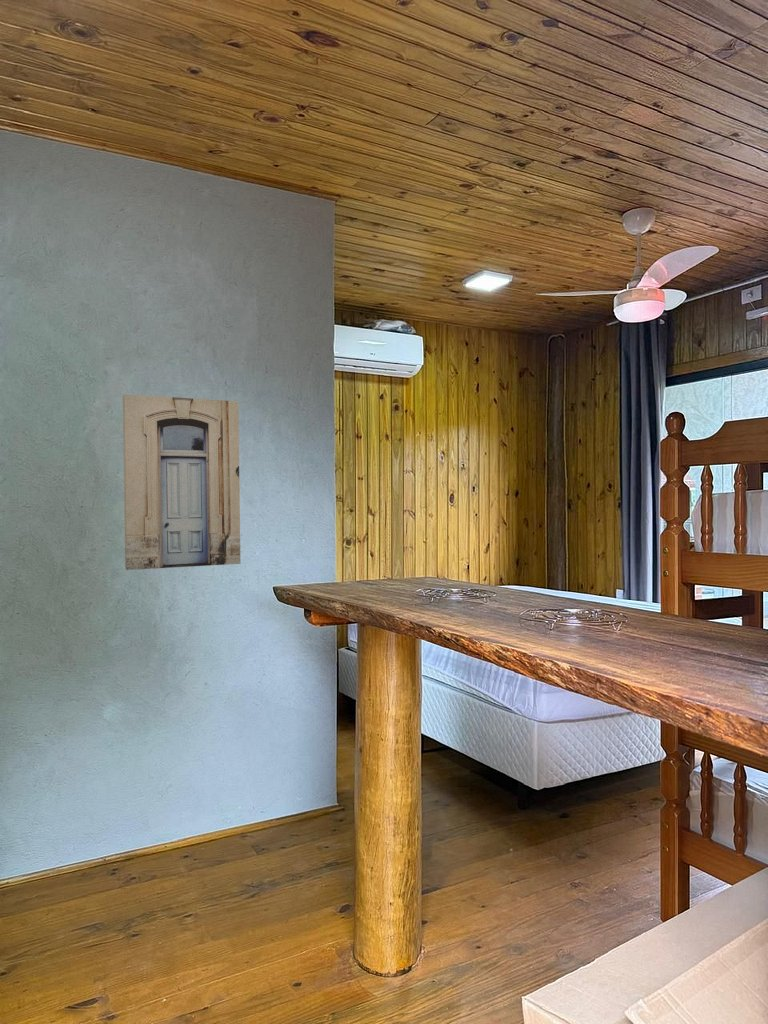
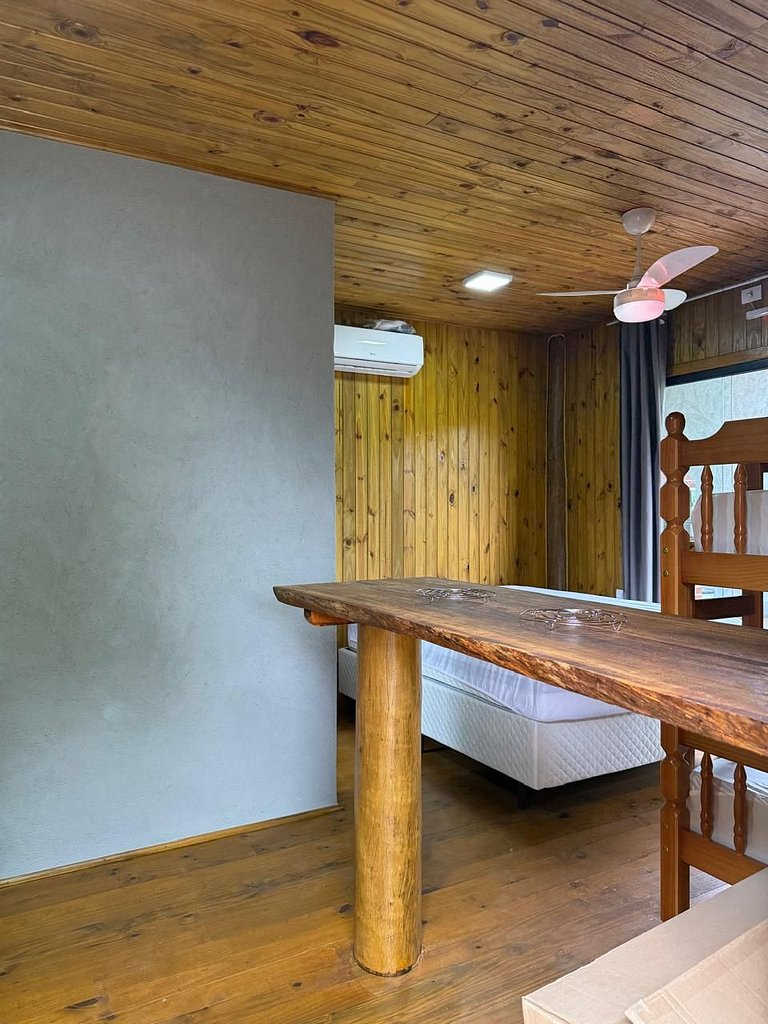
- wall art (183, 482)
